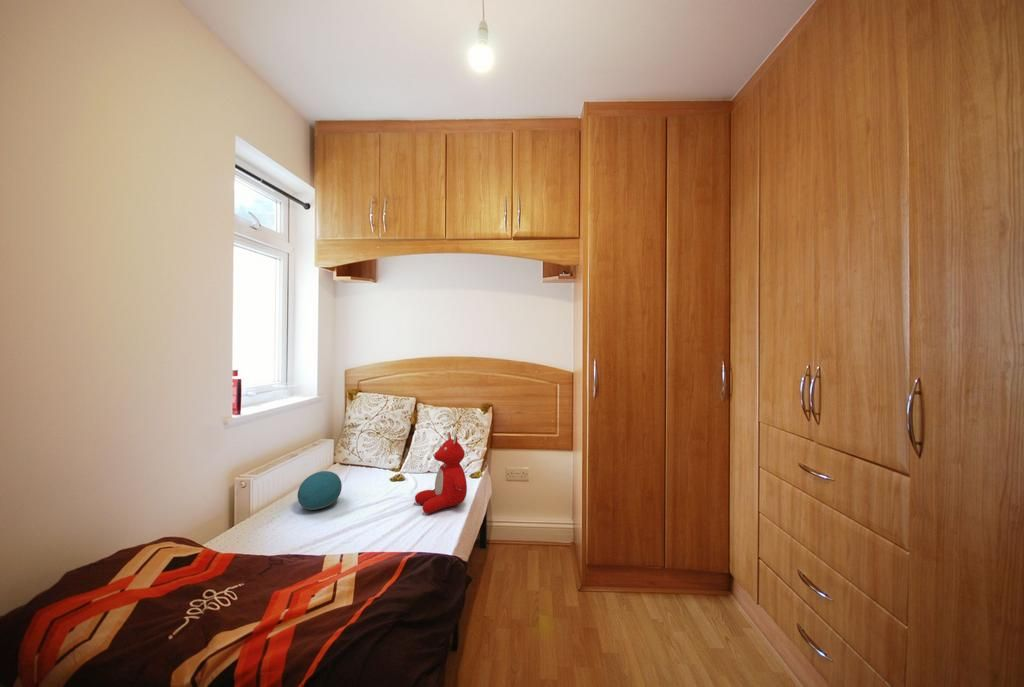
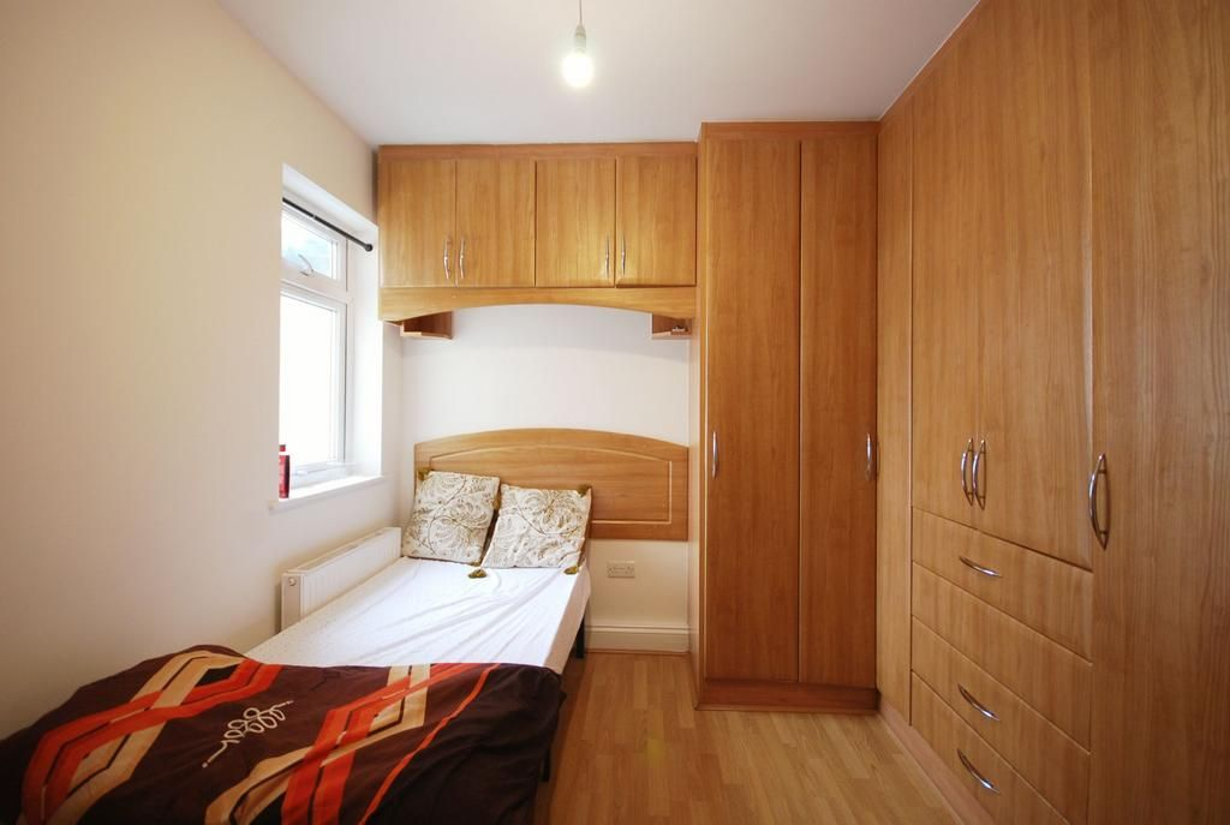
- teddy bear (441, 470)
- cushion (320, 488)
